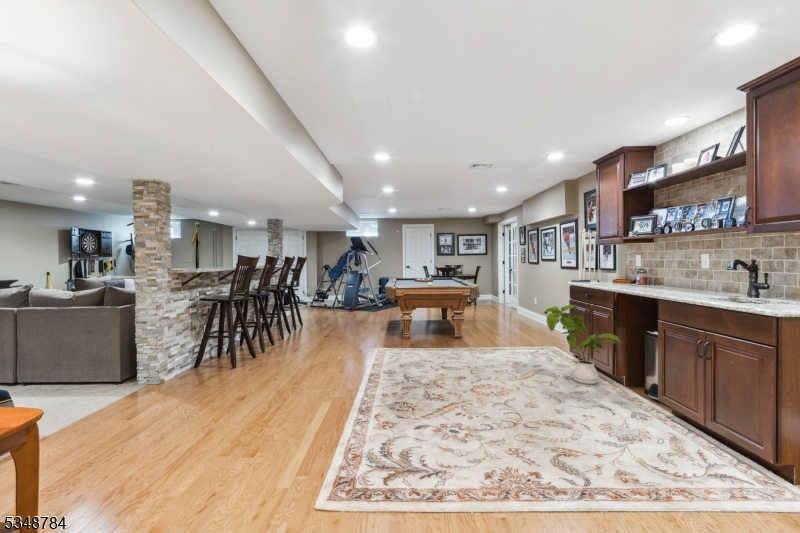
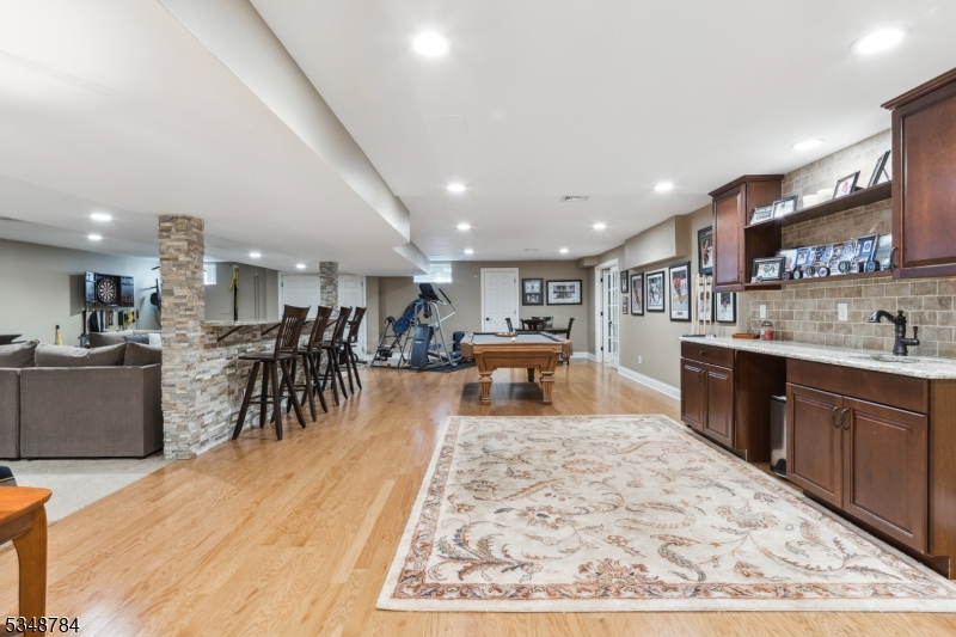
- house plant (575, 343)
